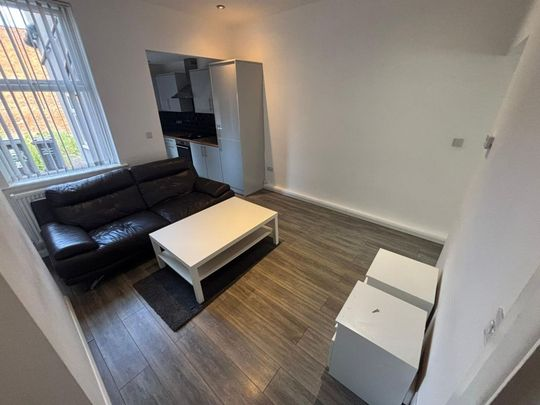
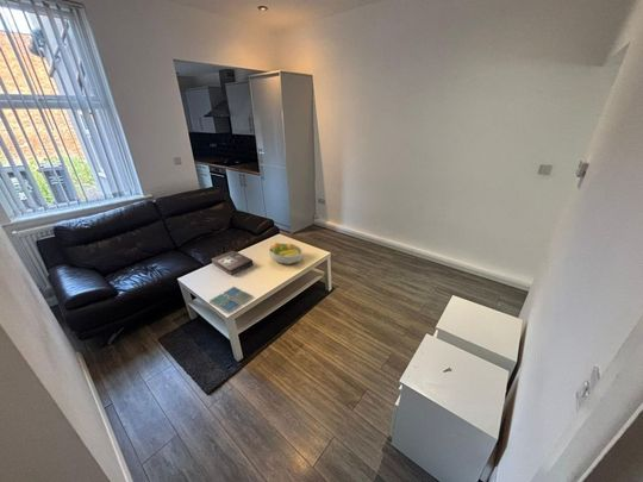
+ drink coaster (231, 299)
+ first aid kit (232, 262)
+ fruit bowl (286, 251)
